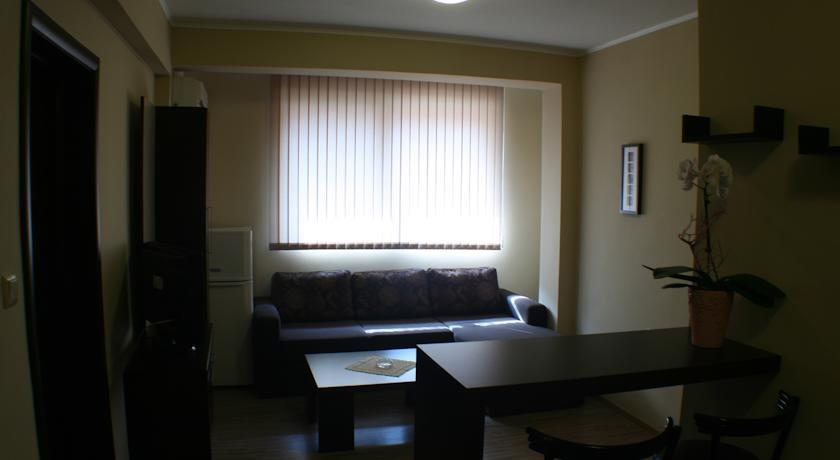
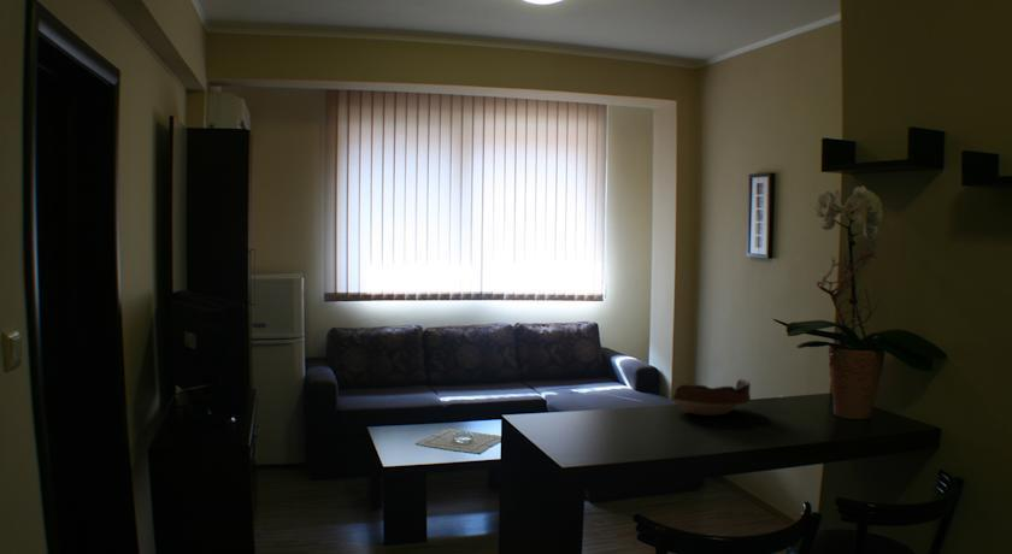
+ bowl (717, 397)
